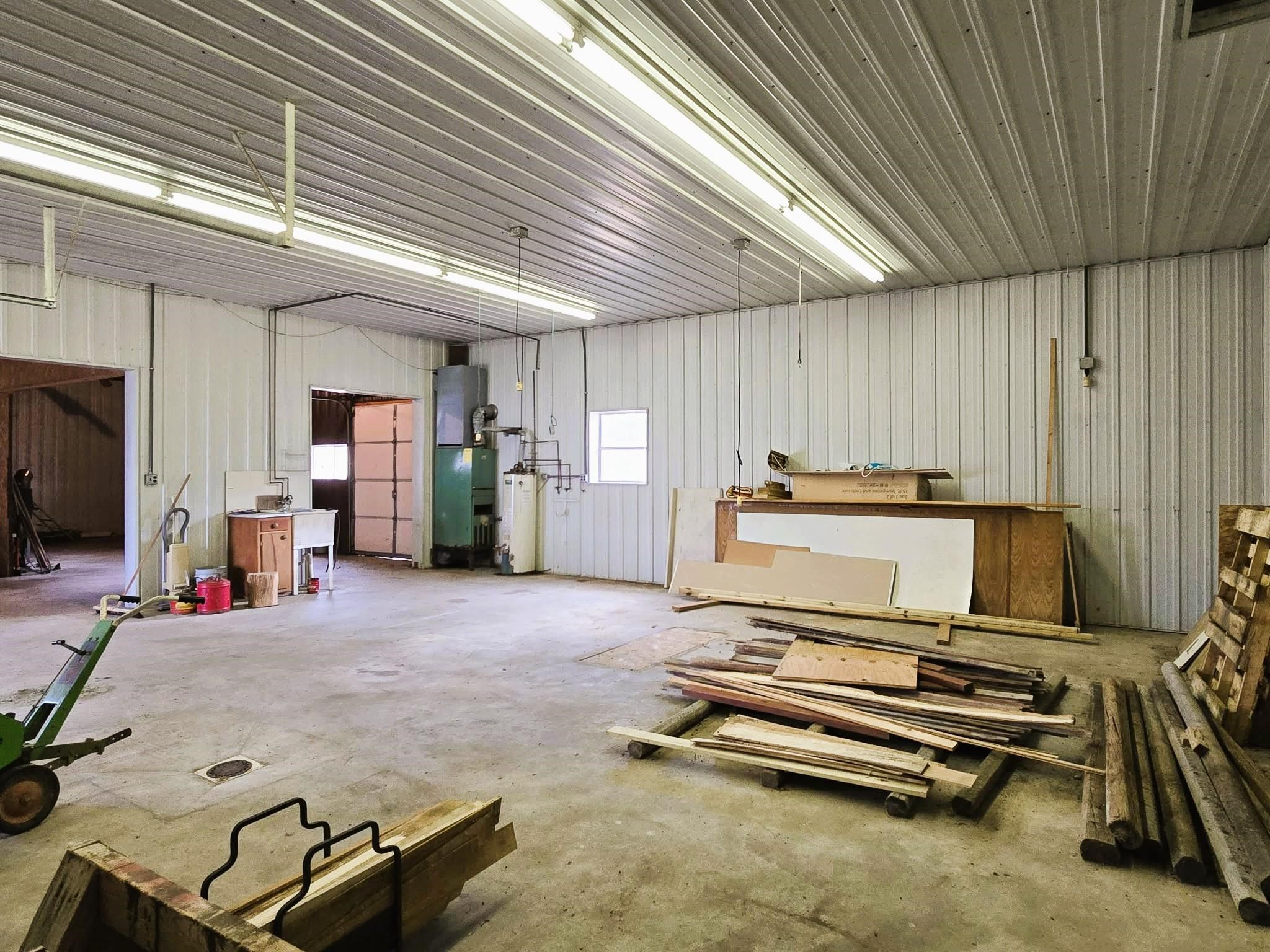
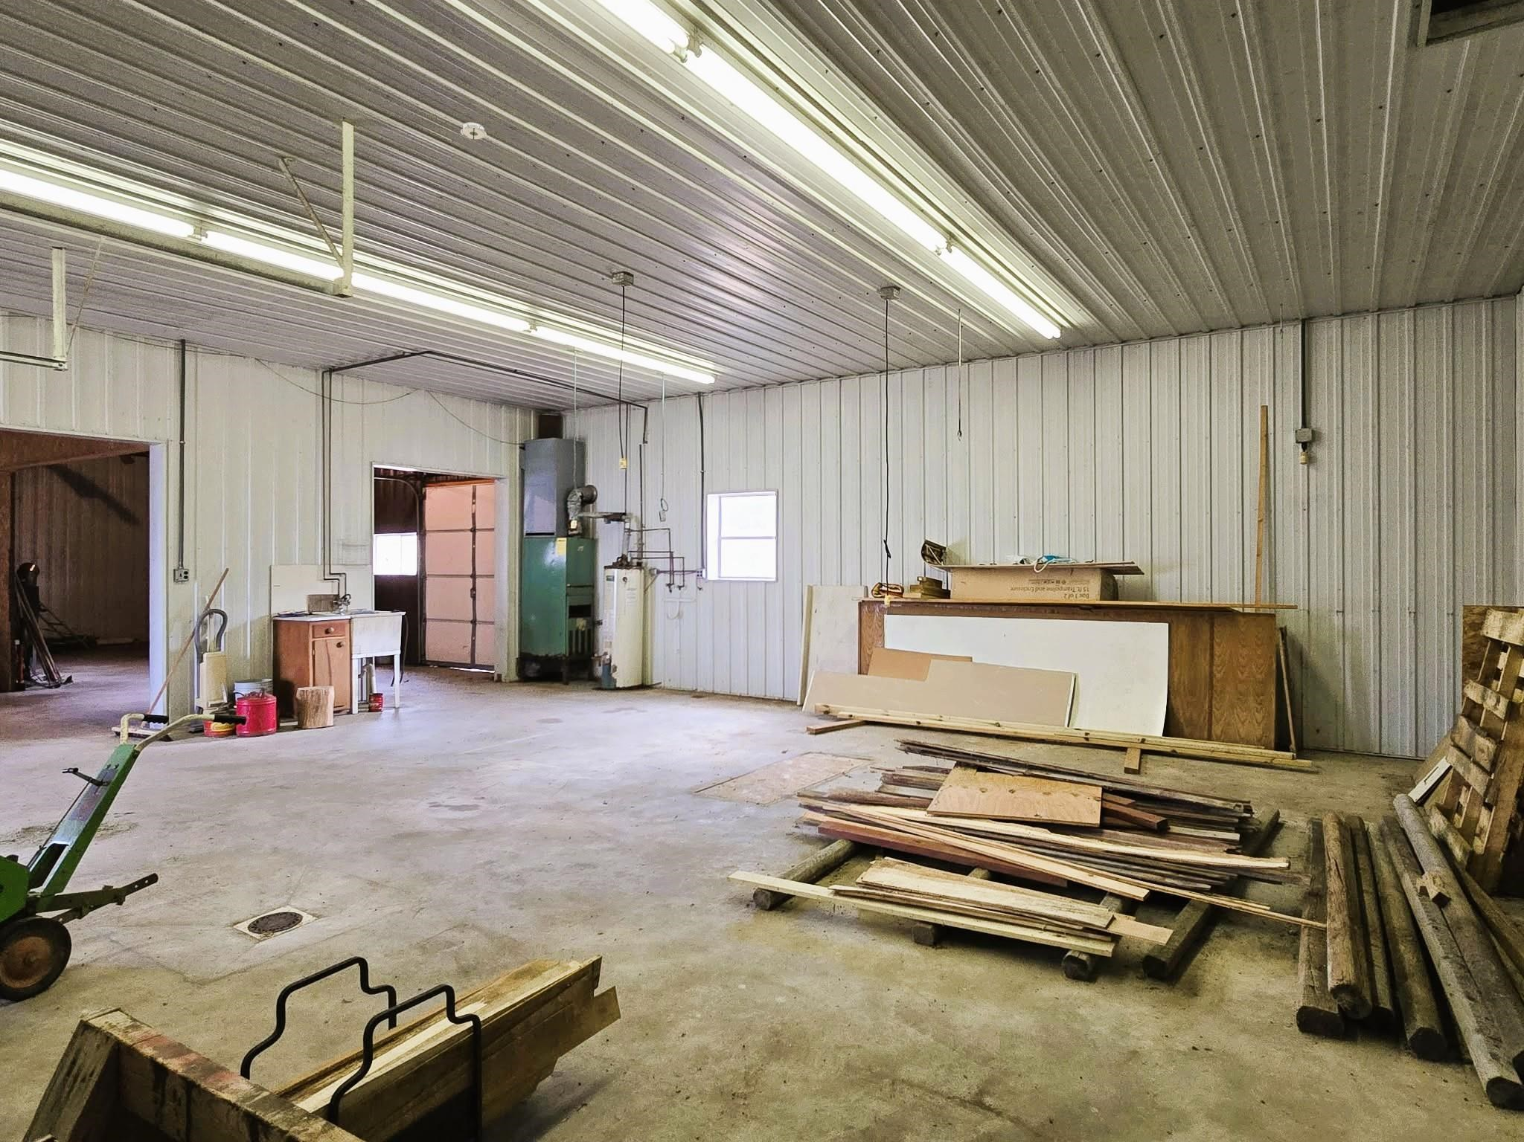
+ smoke detector (473, 131)
